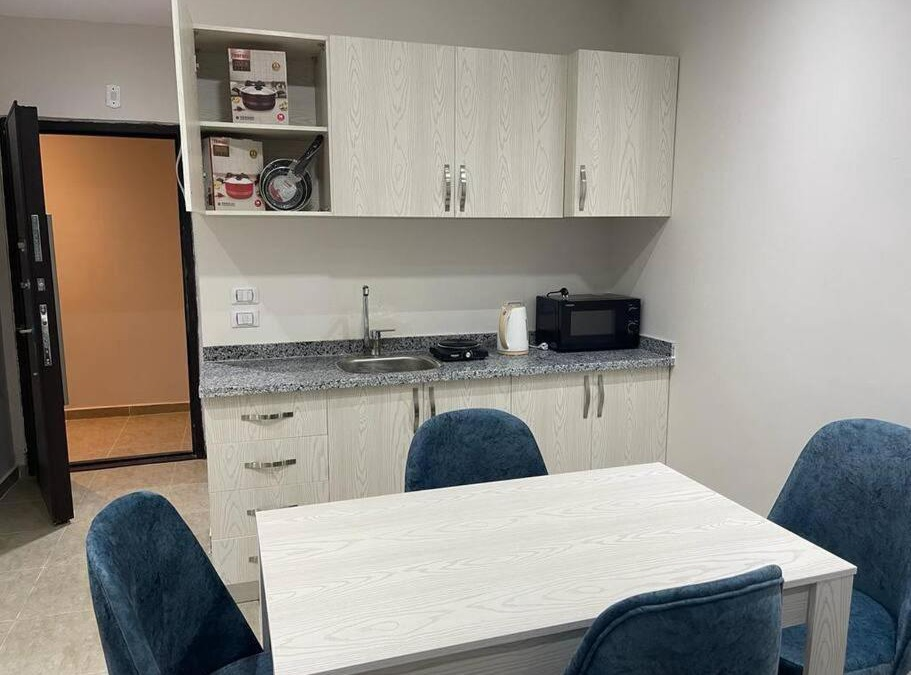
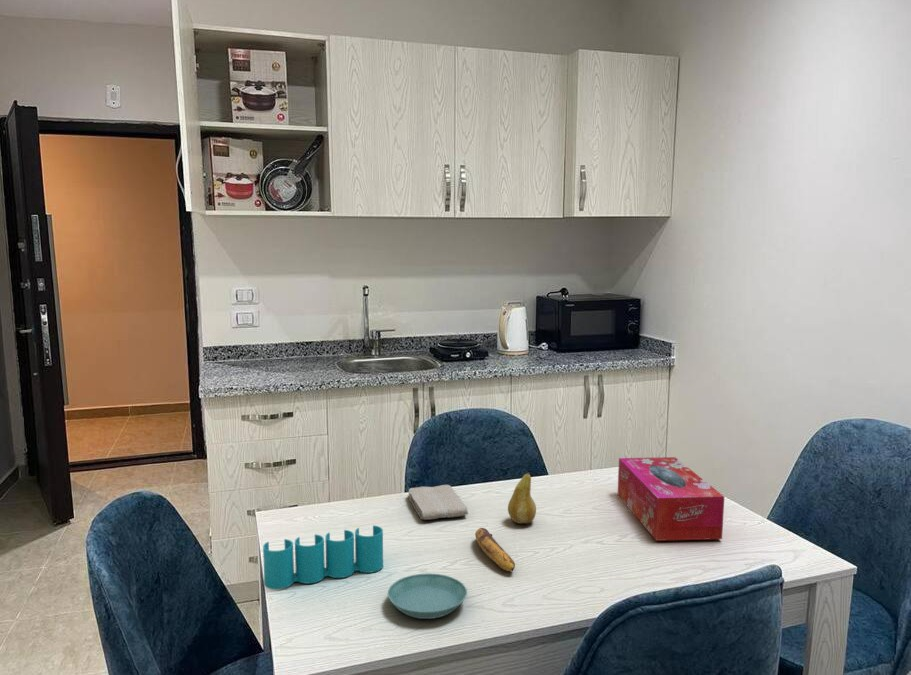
+ banana (493, 546)
+ washcloth (436, 500)
+ saucer (427, 597)
+ tissue box (666, 495)
+ fruit (521, 498)
+ pen holder (326, 555)
